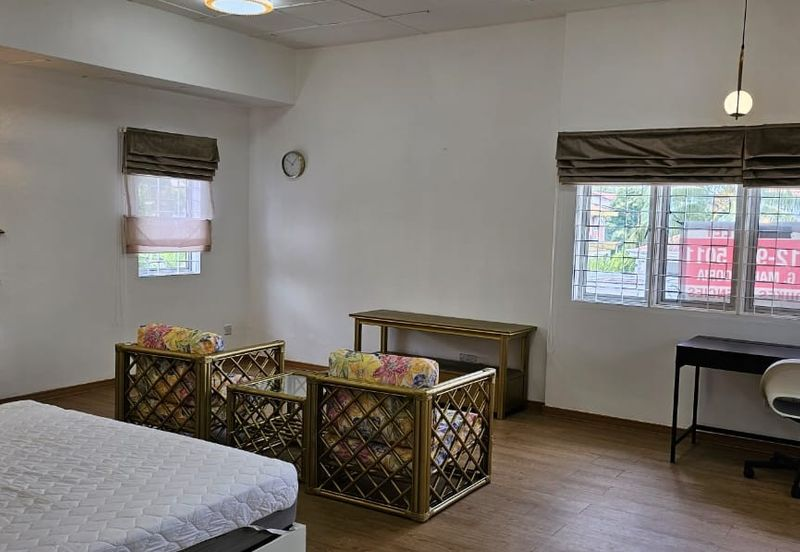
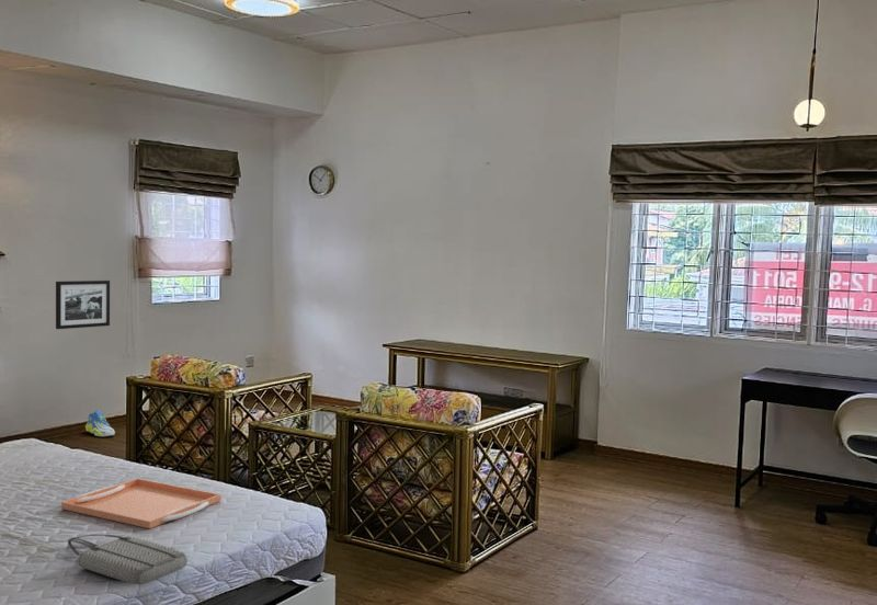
+ tote bag (115, 553)
+ picture frame (83, 304)
+ sneaker (99, 423)
+ serving tray (143, 501)
